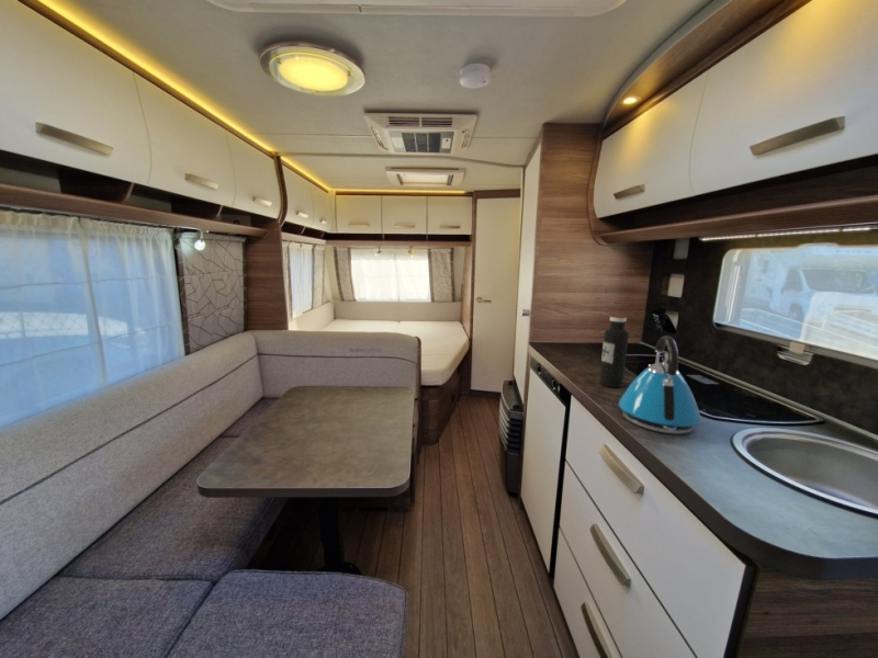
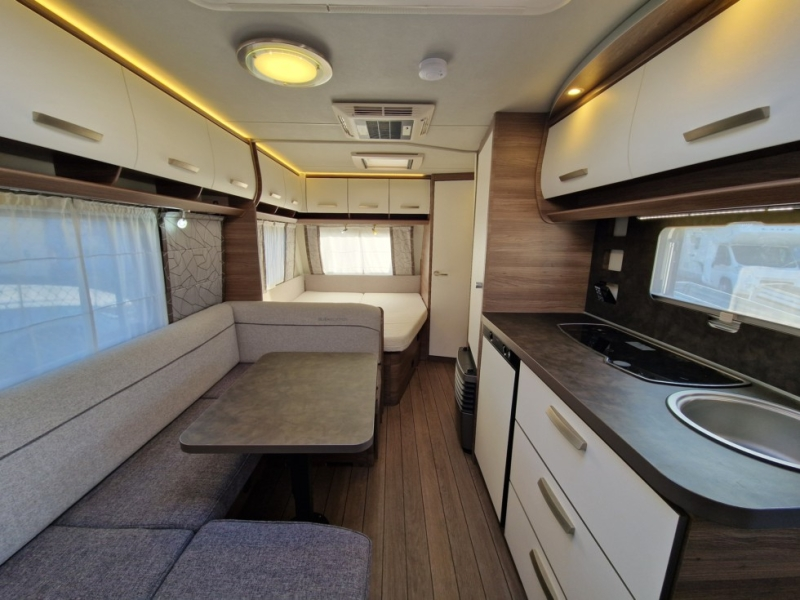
- water bottle (614, 350)
- kettle (662, 379)
